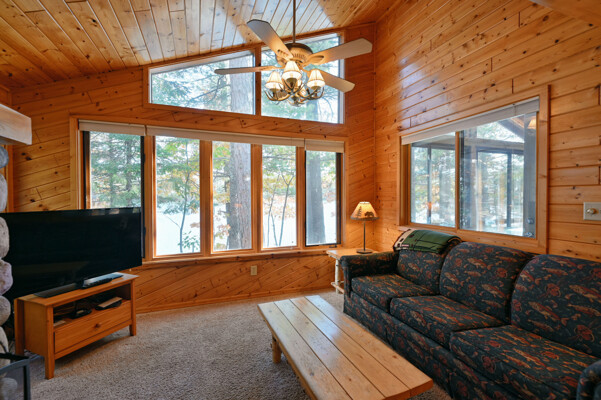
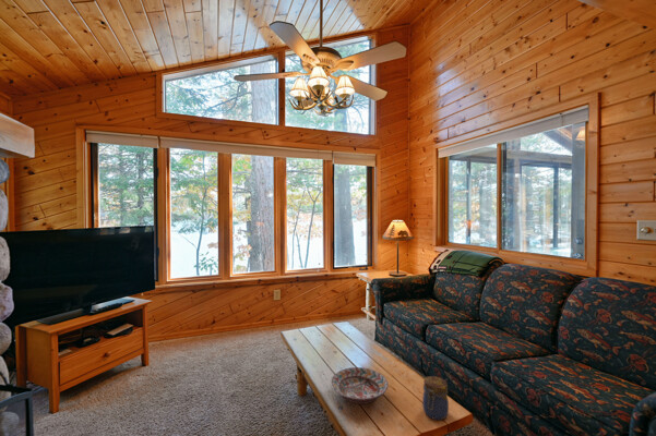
+ jar (434, 397)
+ decorative bowl (359, 388)
